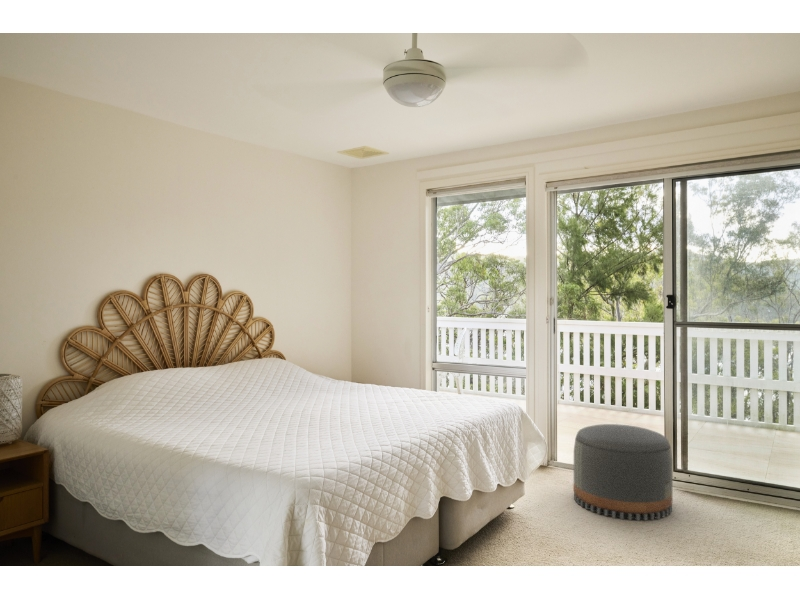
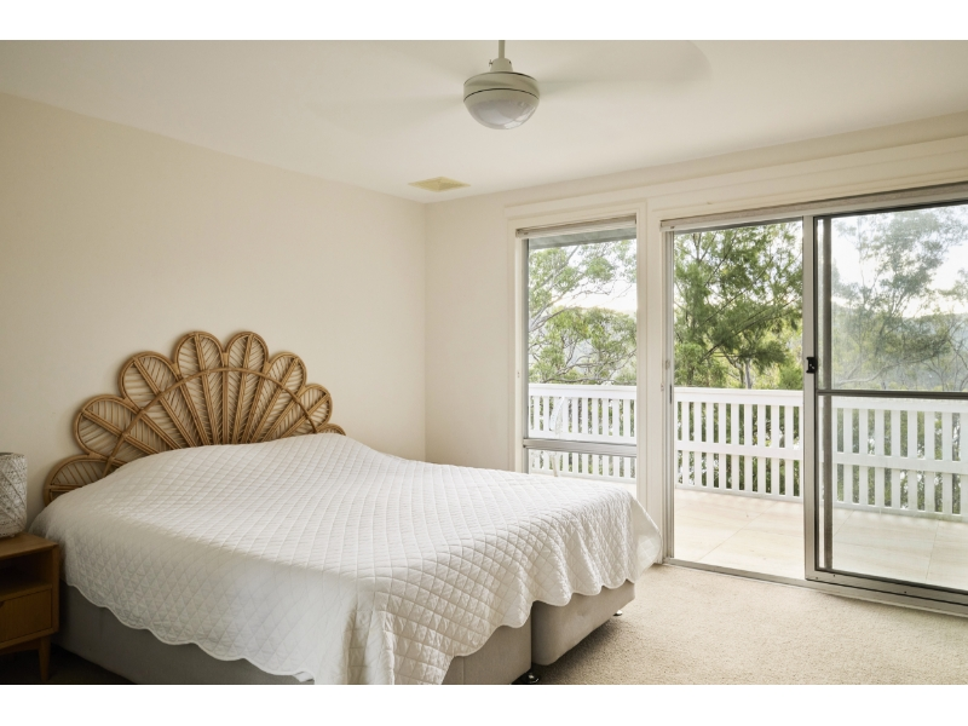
- pouf (621, 464)
